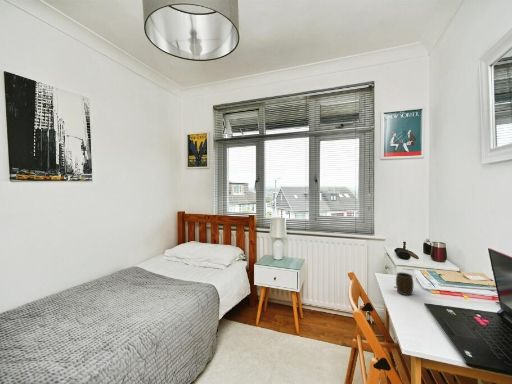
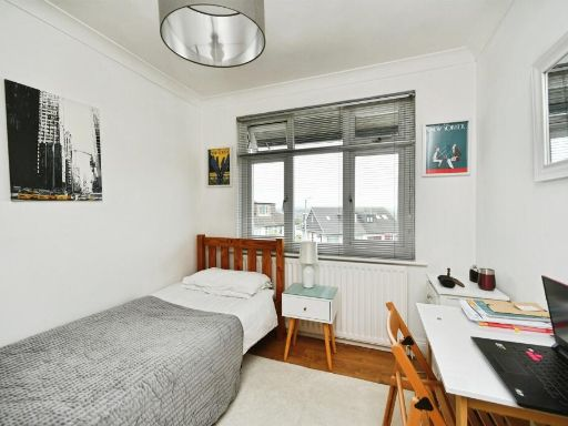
- mug (405, 282)
